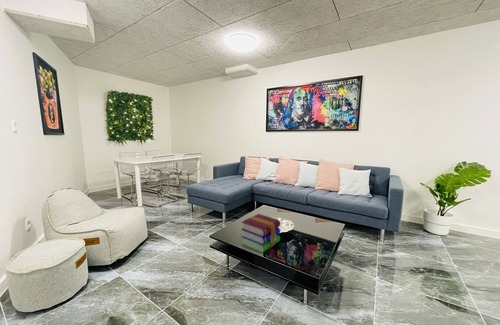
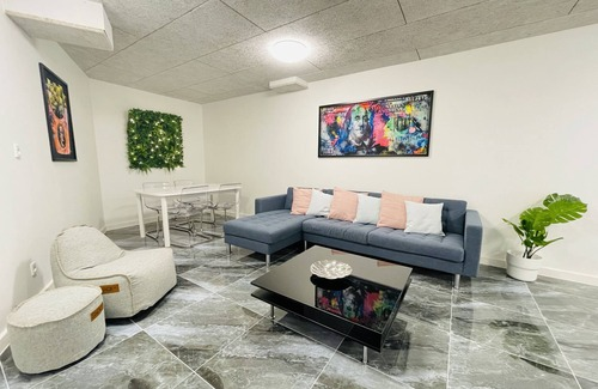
- books (261, 232)
